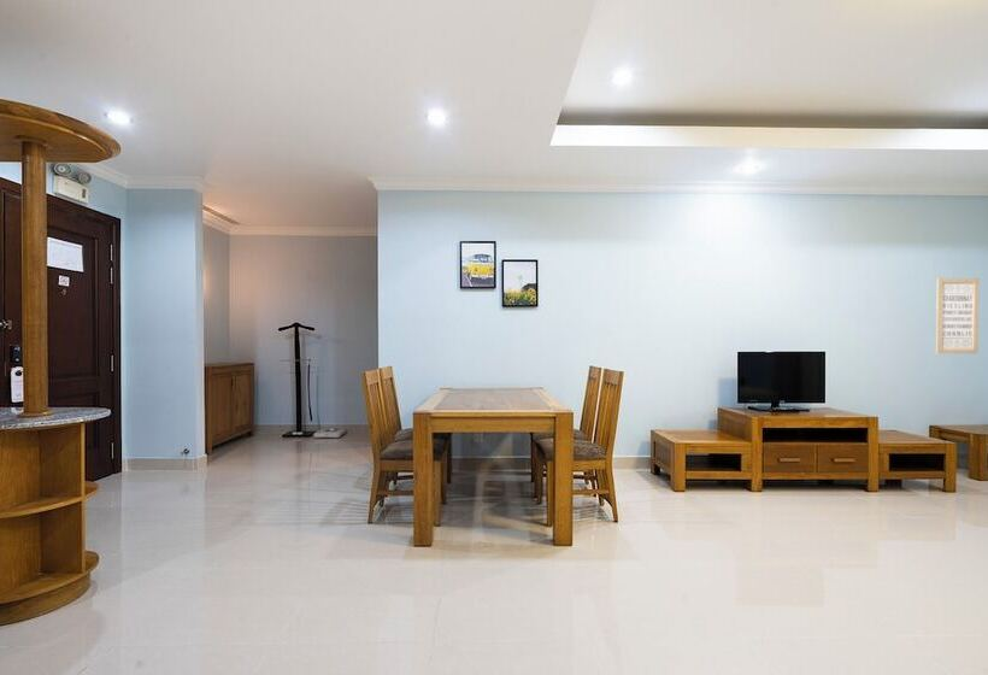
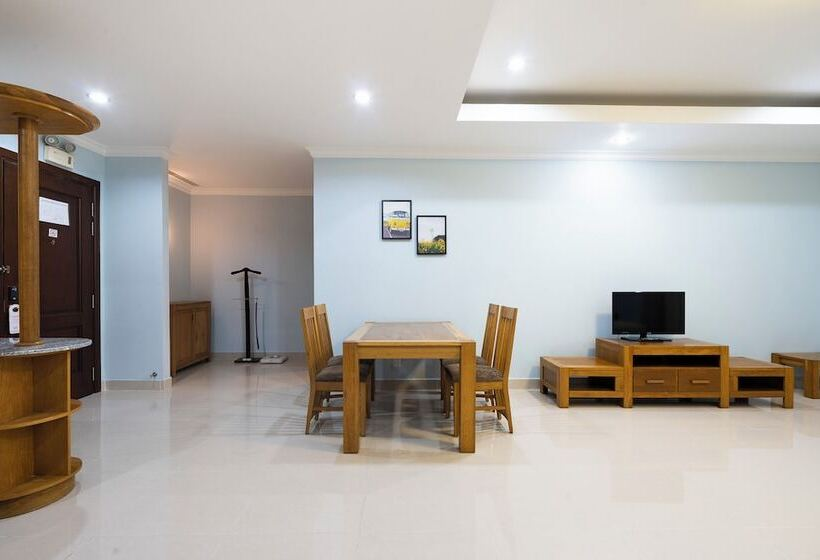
- wall art (957, 316)
